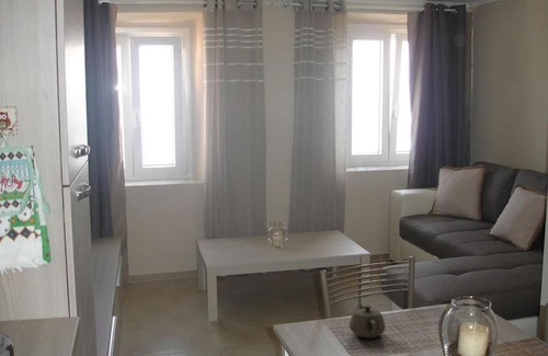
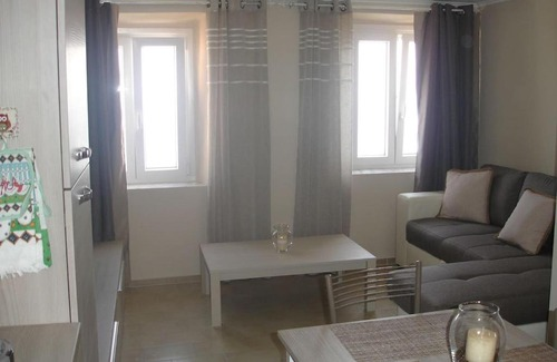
- teapot (366, 319)
